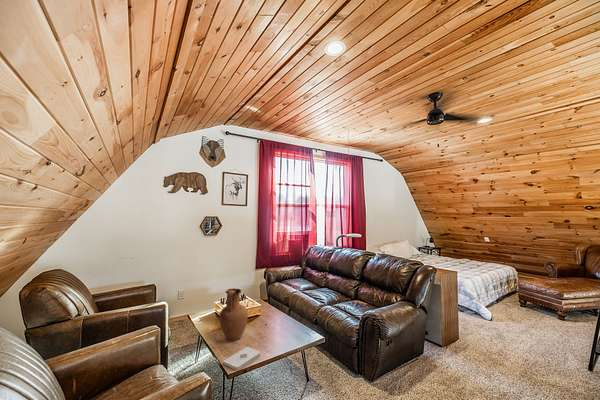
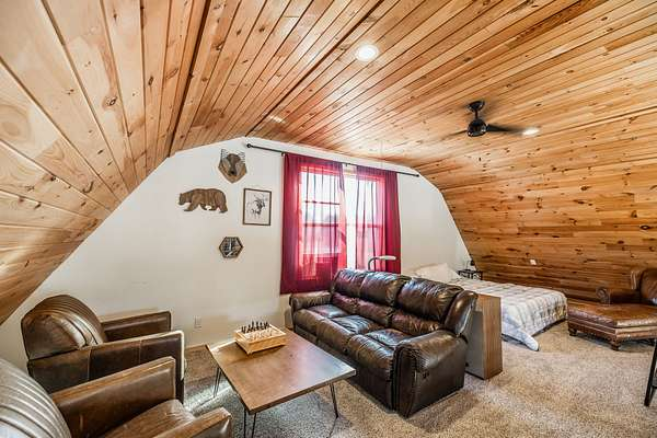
- notepad (242, 357)
- vase (233, 312)
